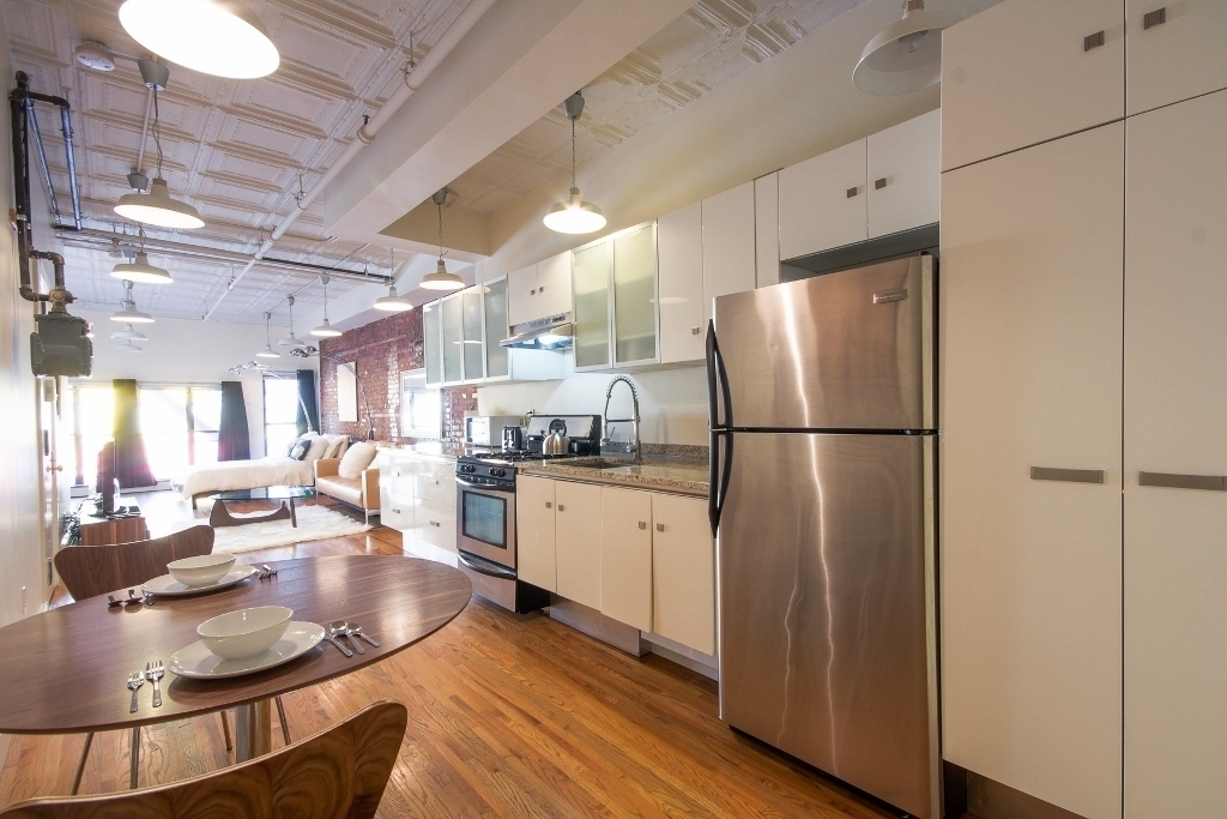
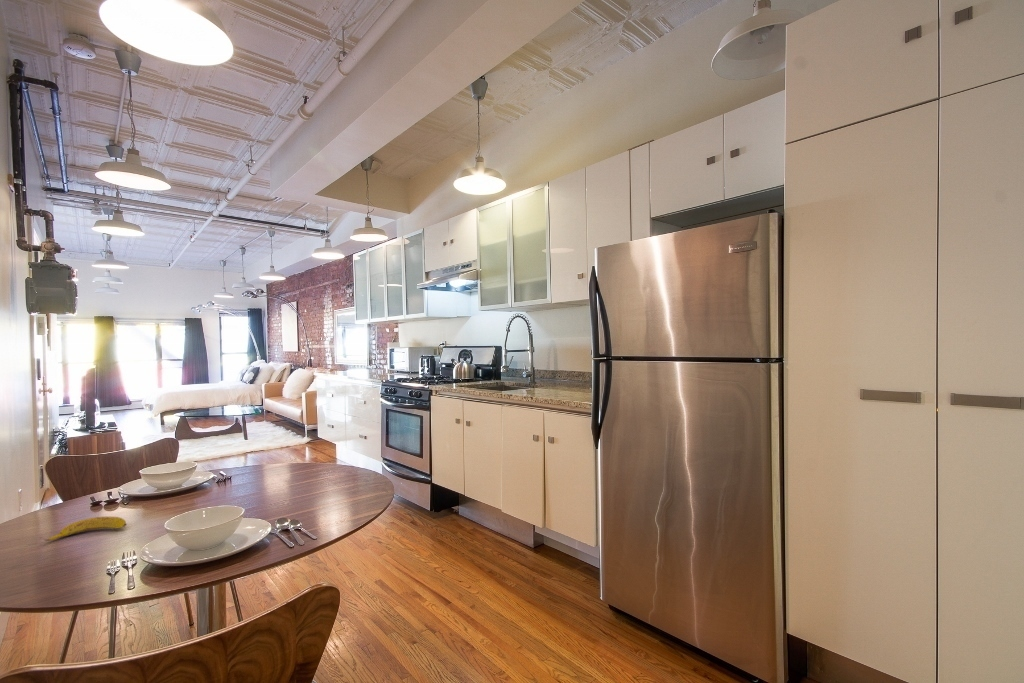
+ banana (89, 527)
